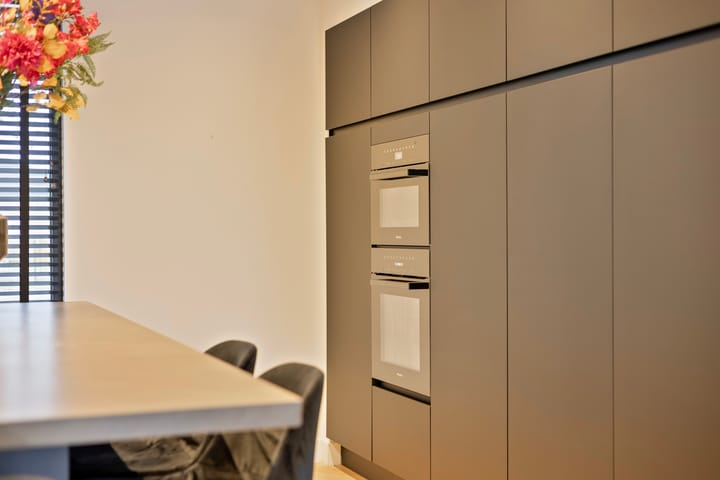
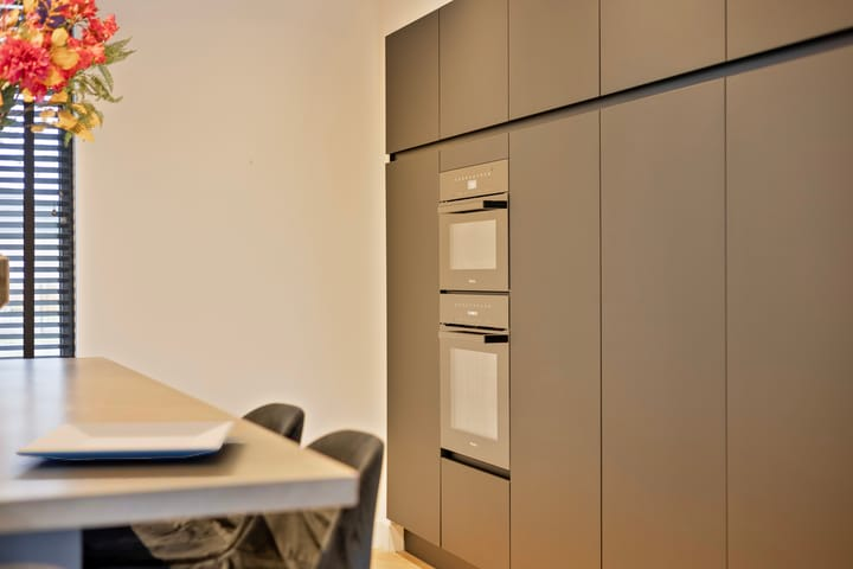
+ plate (135, 442)
